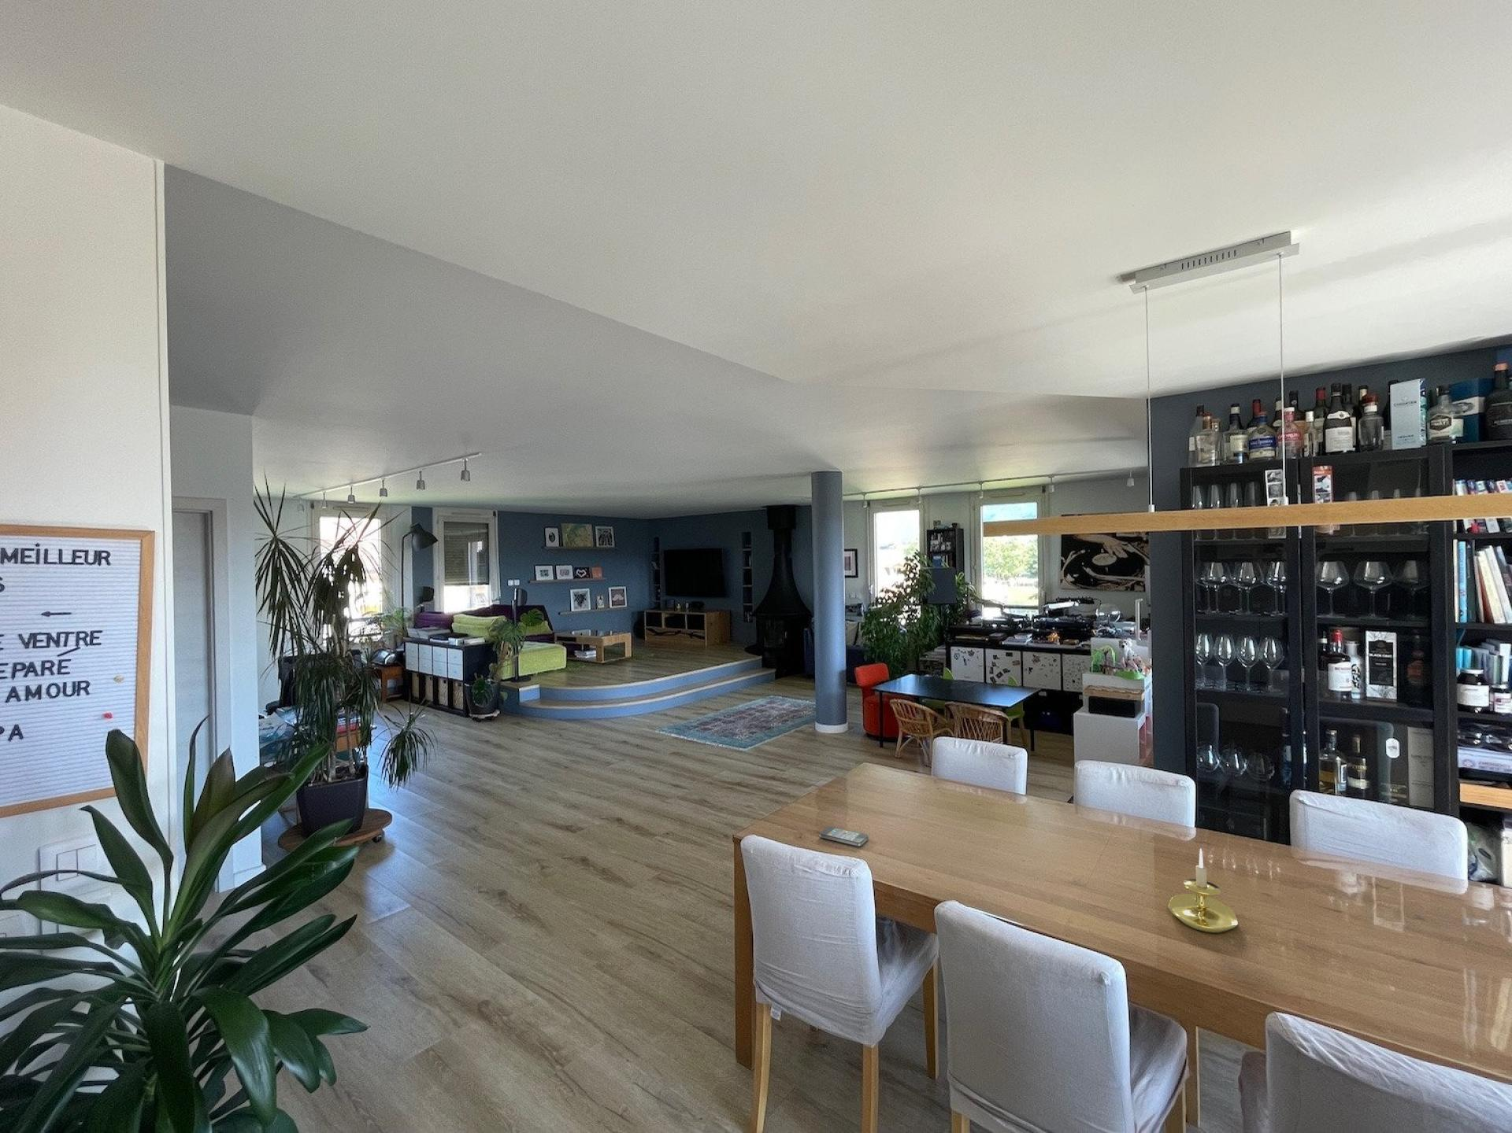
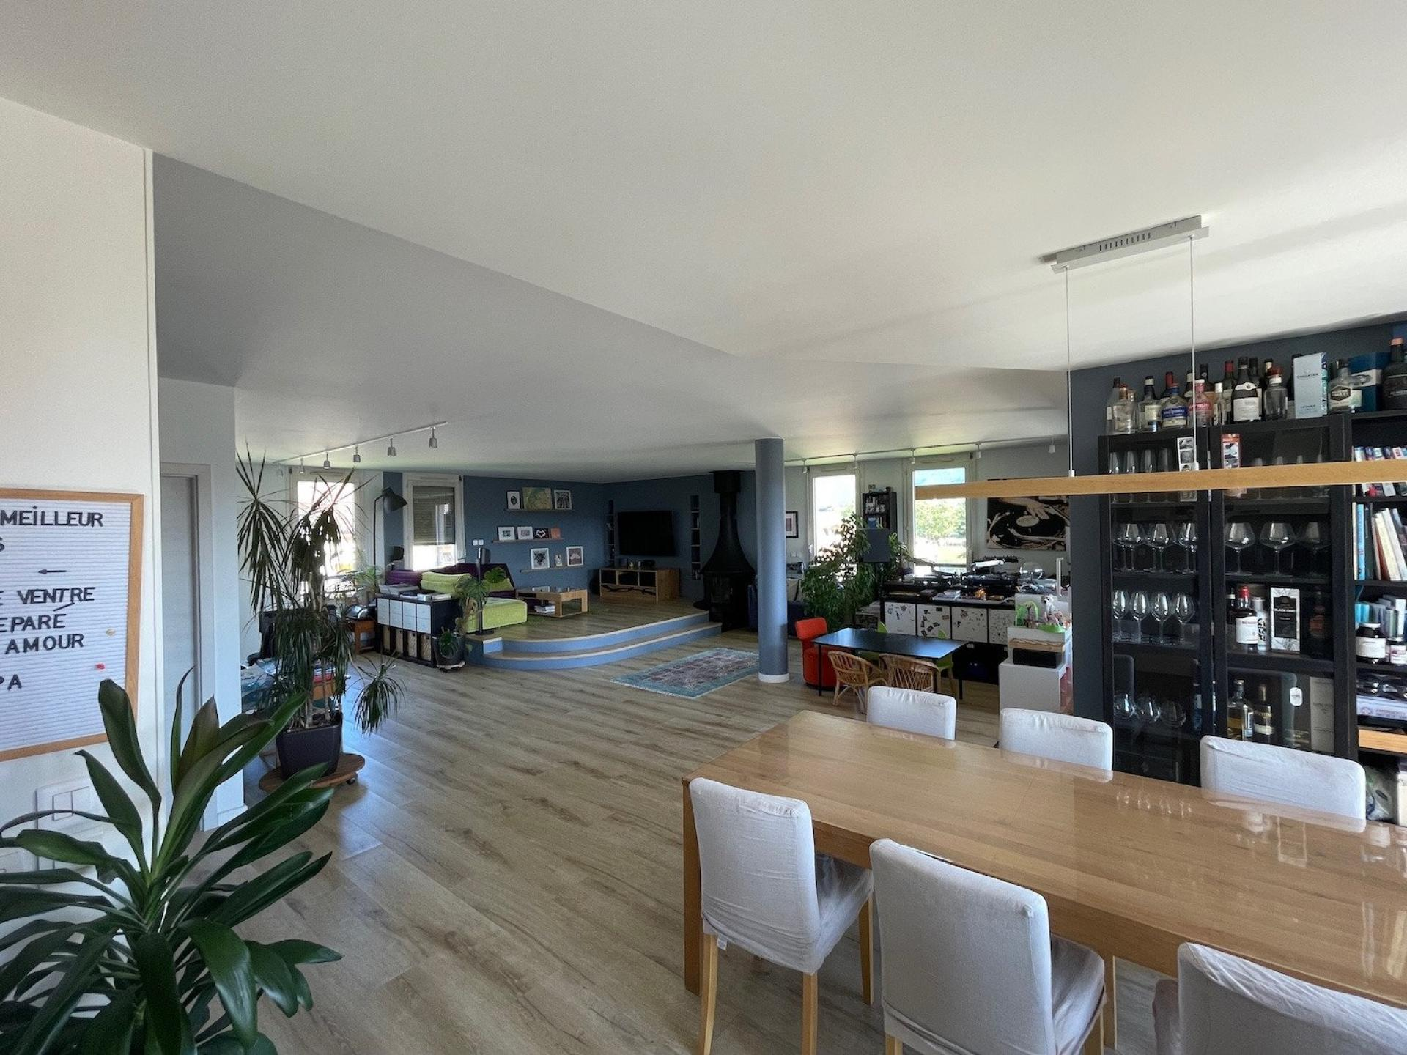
- smartphone (843, 835)
- candle holder (1201, 885)
